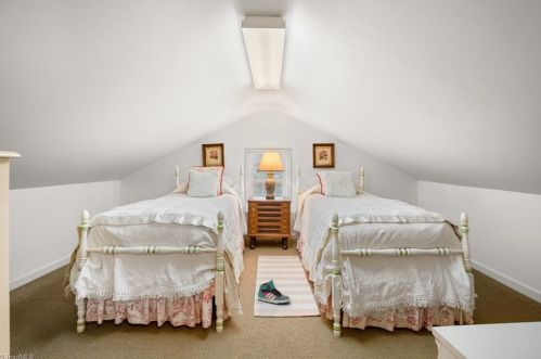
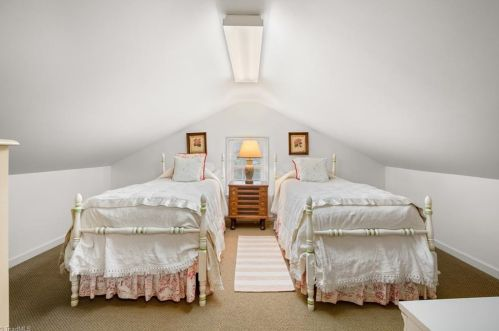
- sneaker (273, 290)
